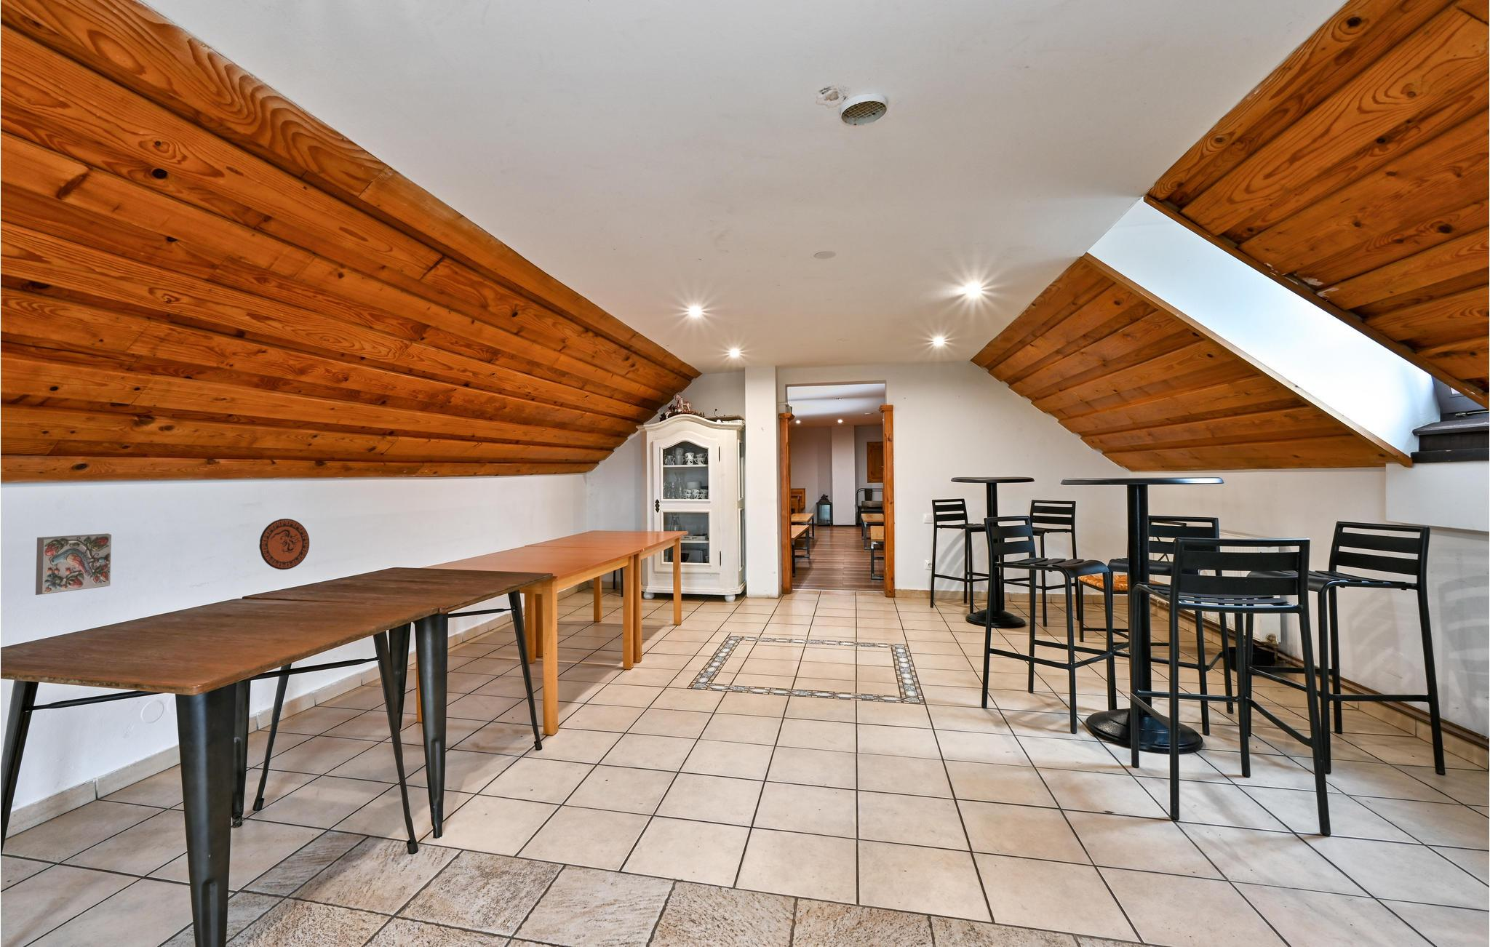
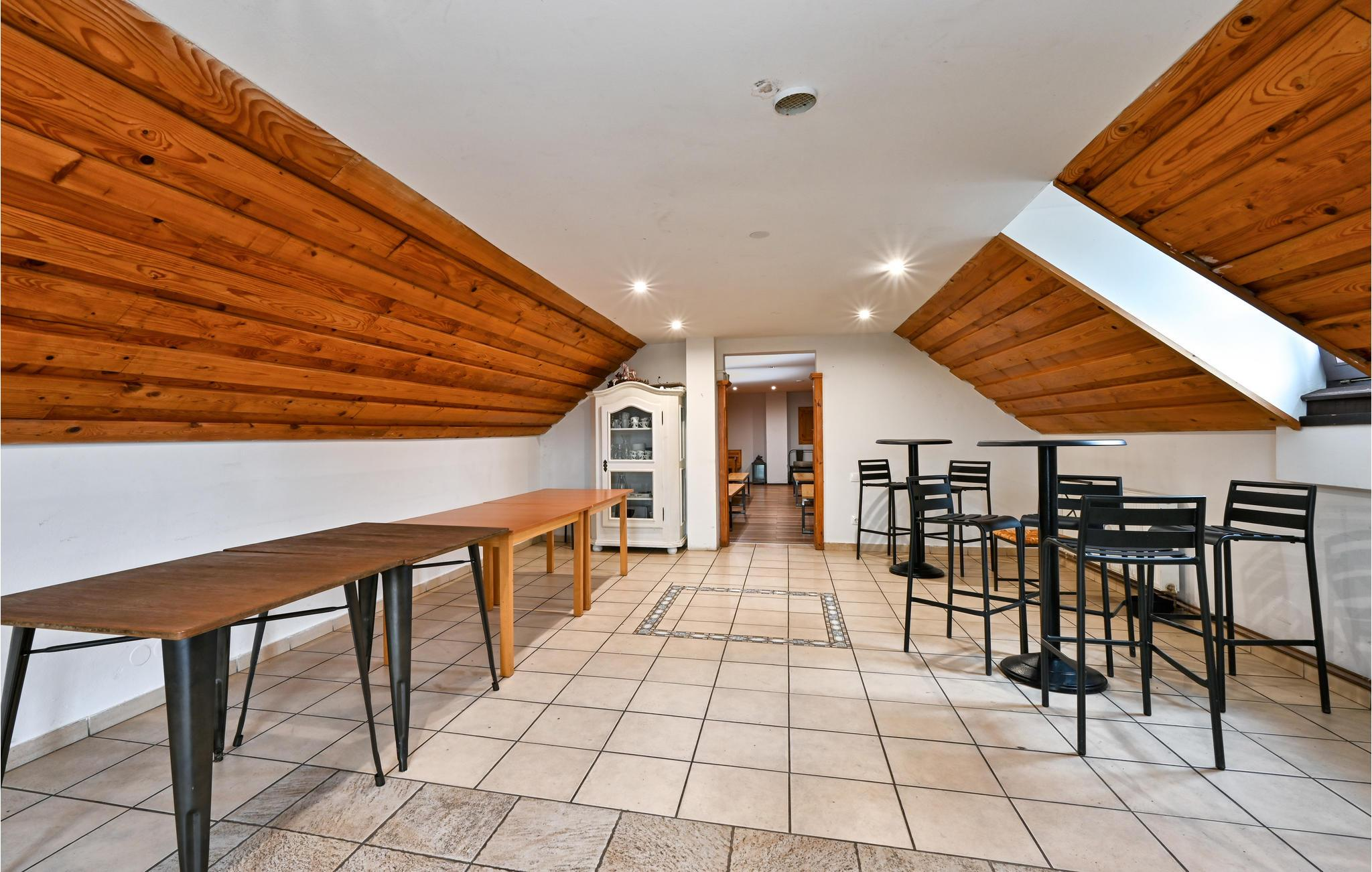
- decorative tile (76, 563)
- decorative plate (285, 544)
